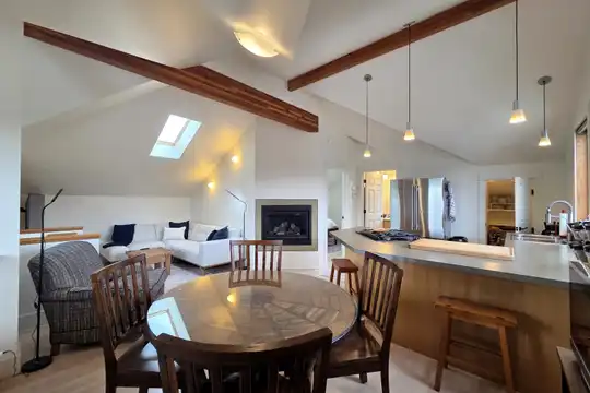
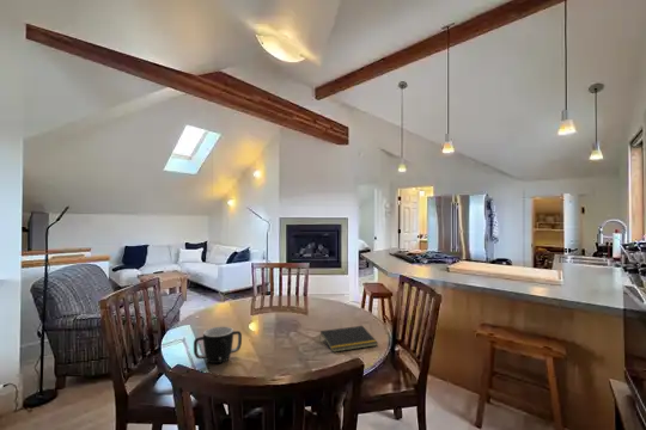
+ notepad (348, 337)
+ mug (218, 345)
